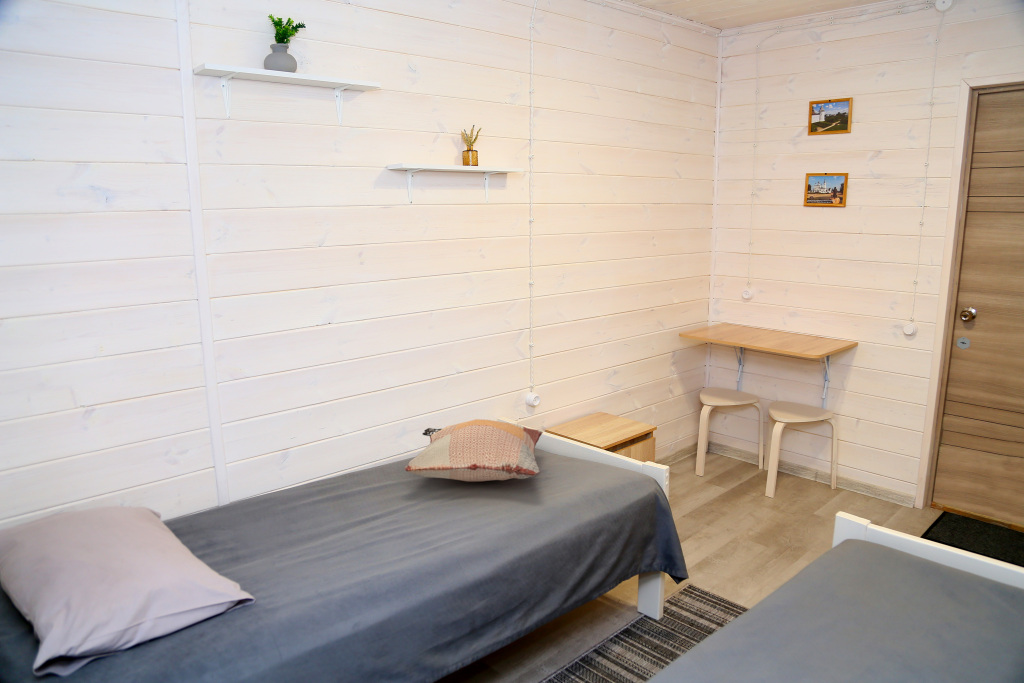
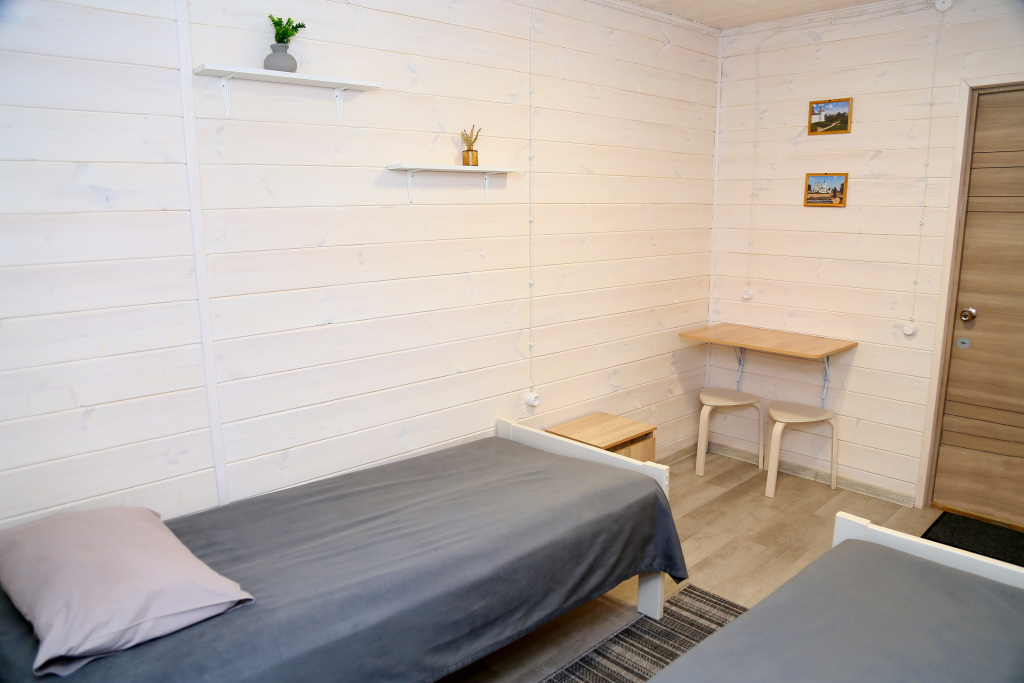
- decorative pillow (477, 449)
